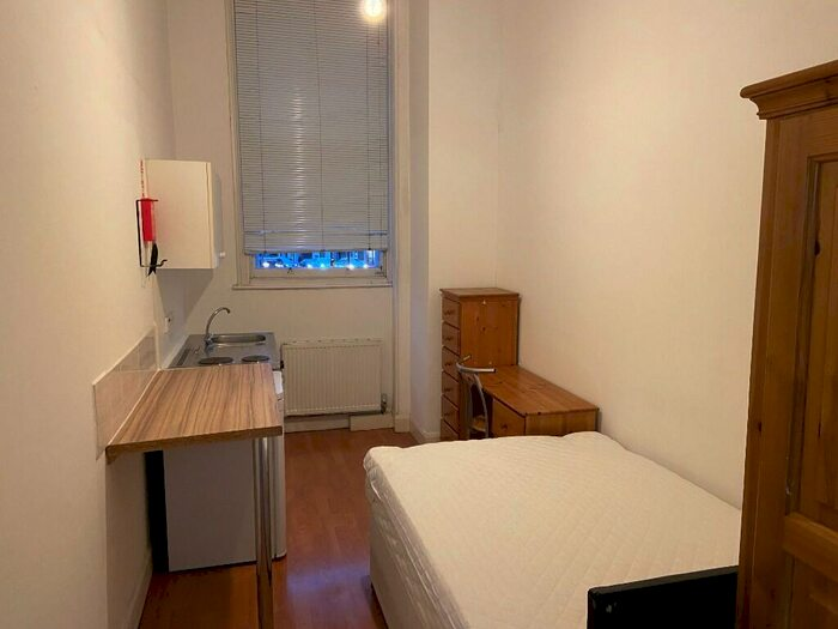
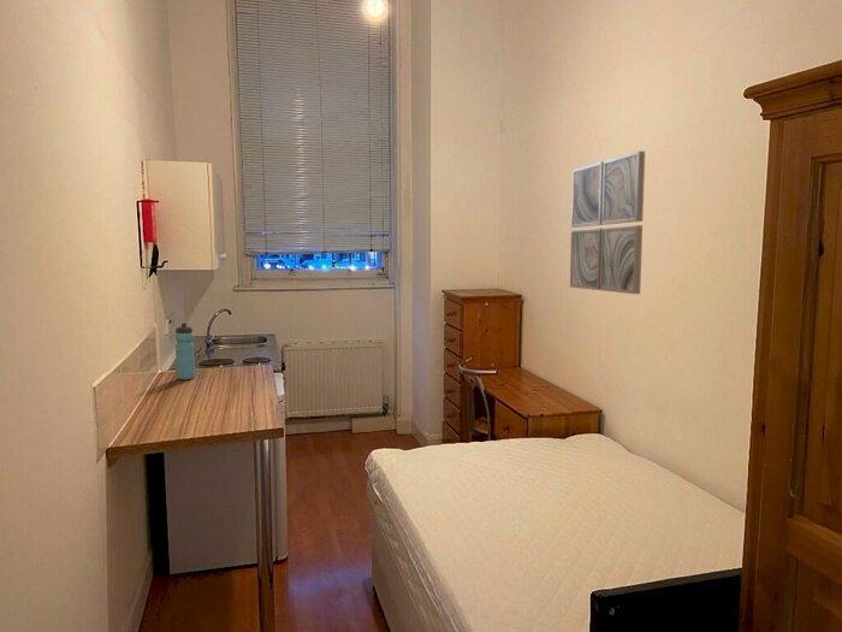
+ water bottle (184, 350)
+ wall art (603, 228)
